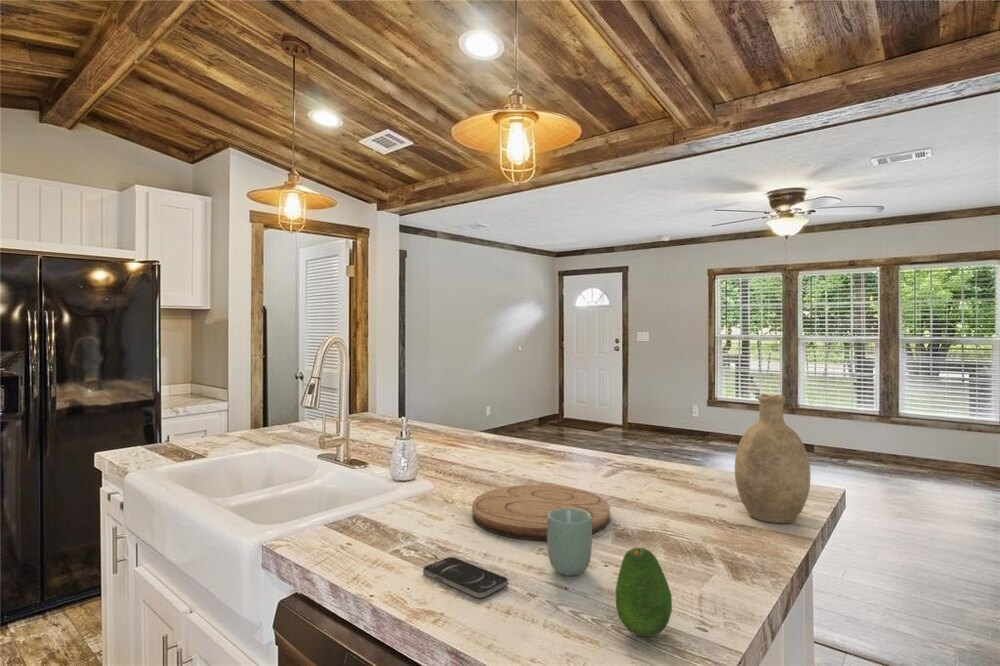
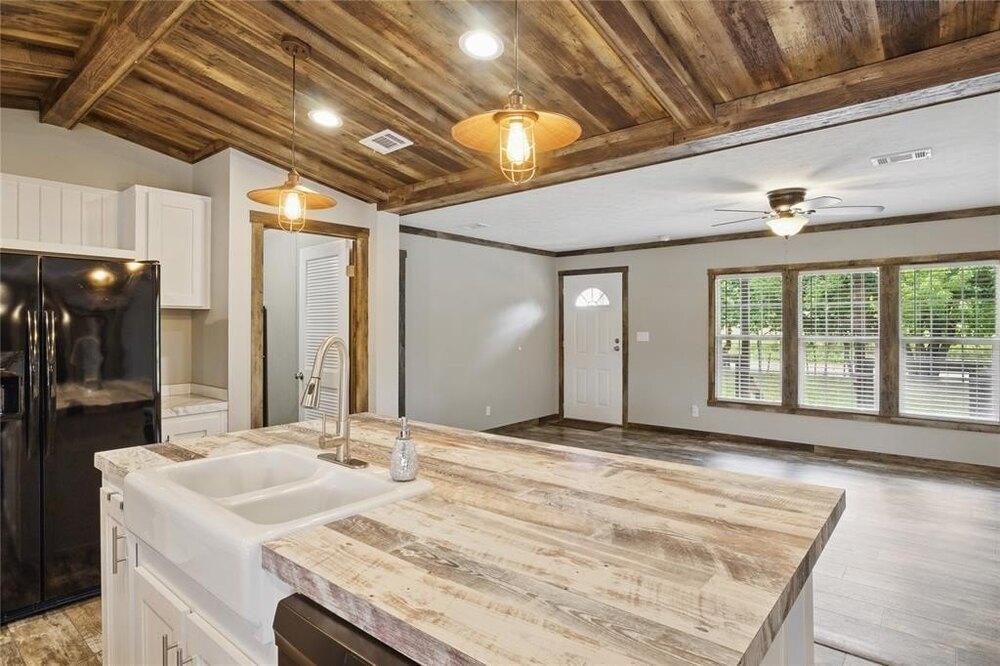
- fruit (643, 591)
- cup (569, 543)
- decorative vase (772, 455)
- smartphone (464, 575)
- cutting board (540, 508)
